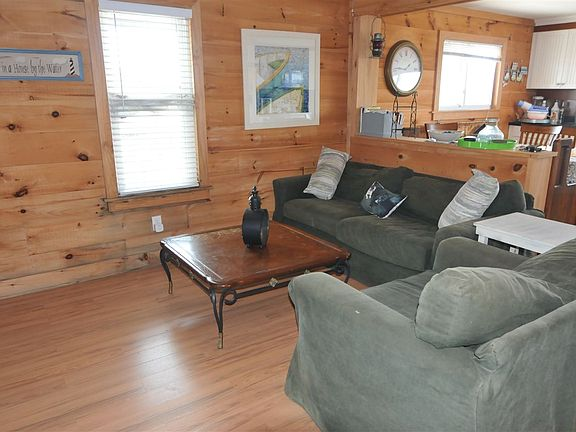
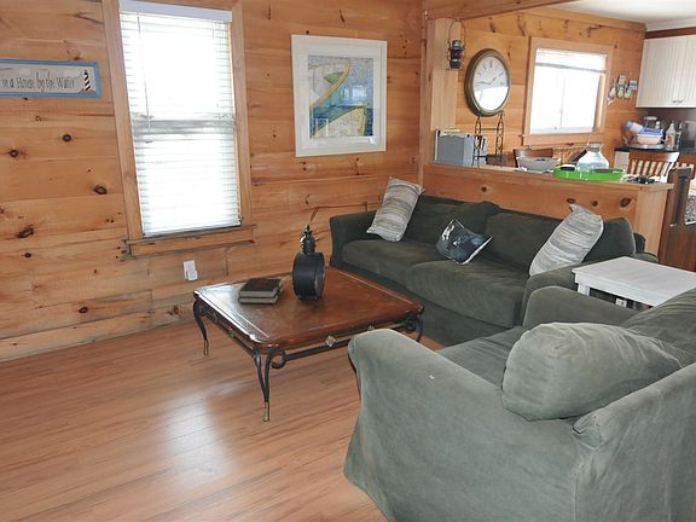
+ hardback book (261, 290)
